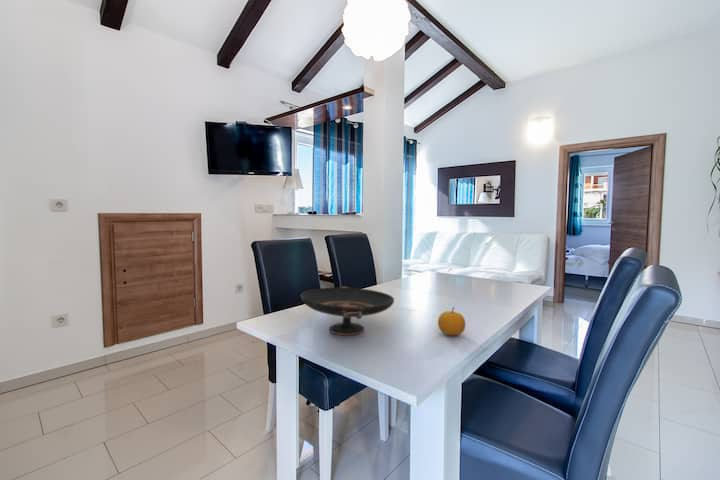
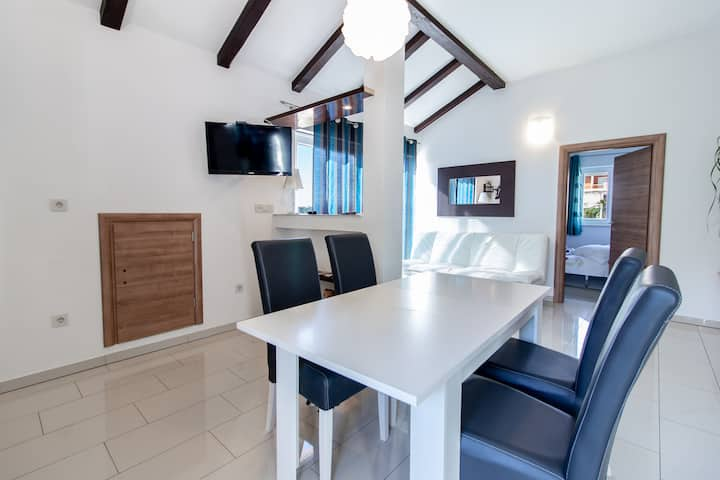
- decorative bowl (347, 312)
- fruit (451, 320)
